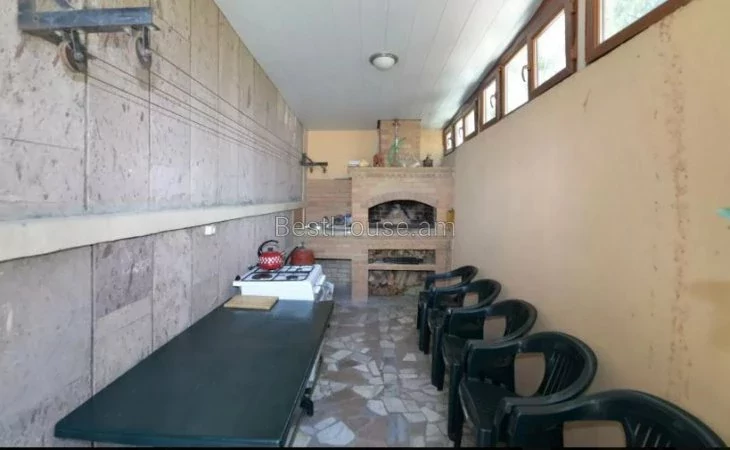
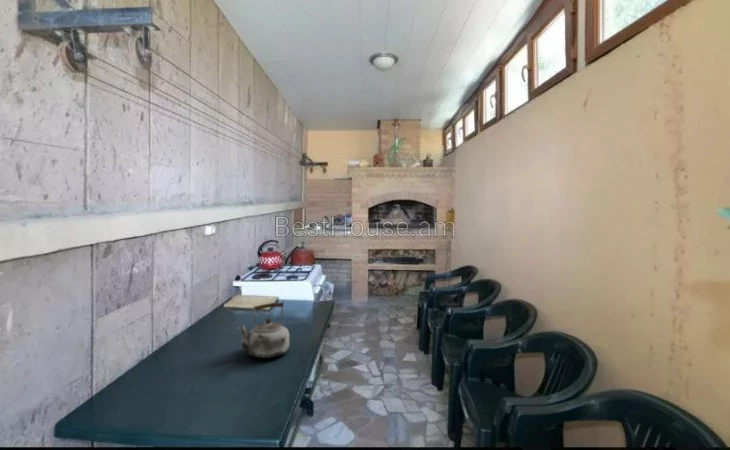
+ kettle (263, 329)
